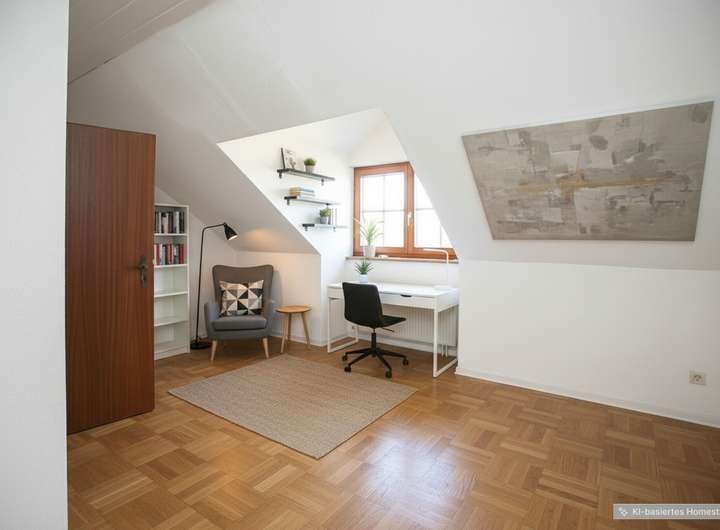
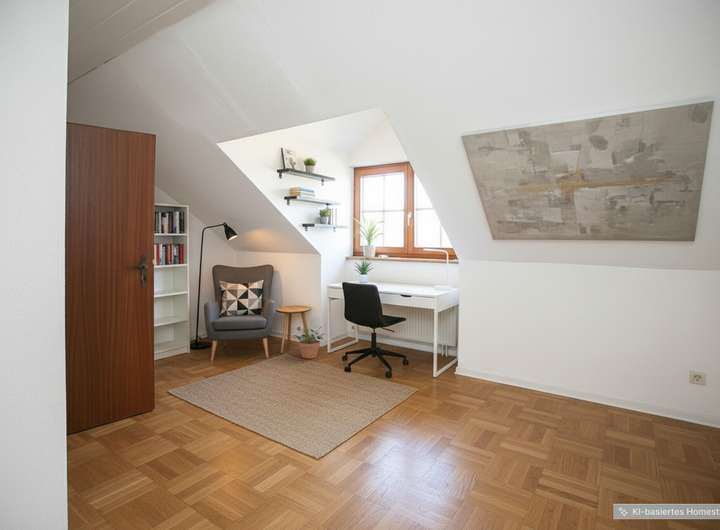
+ potted plant (310, 341)
